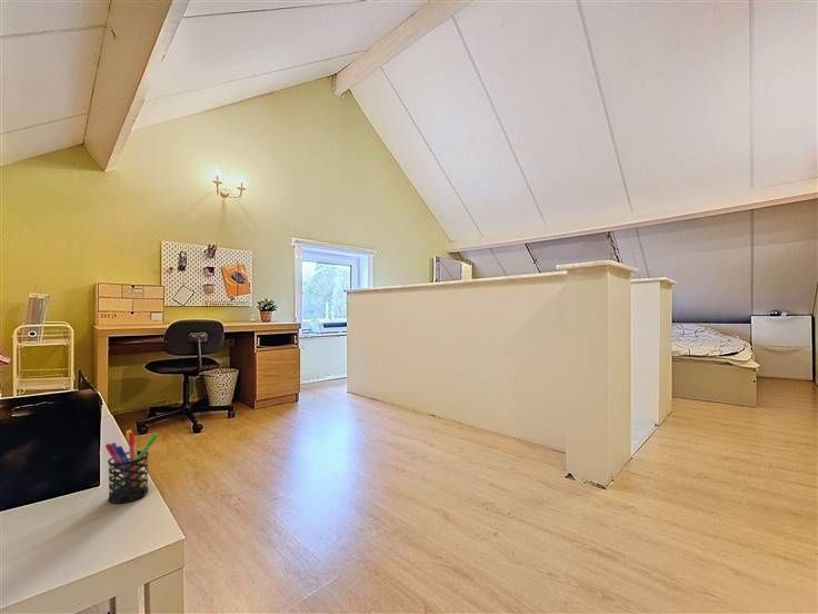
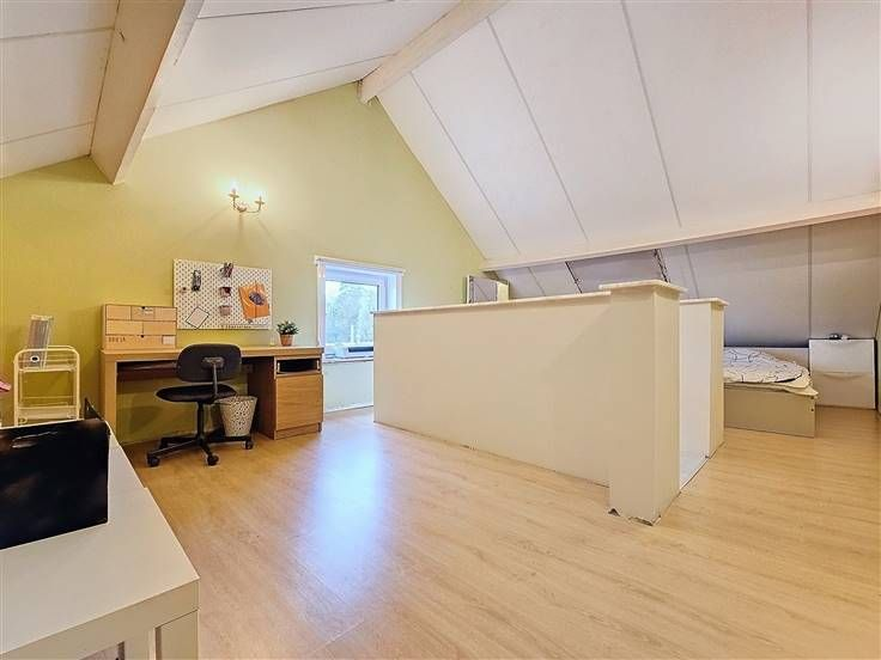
- pen holder (133, 460)
